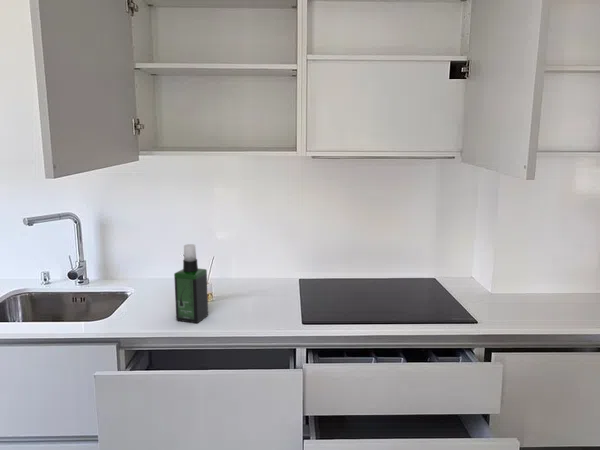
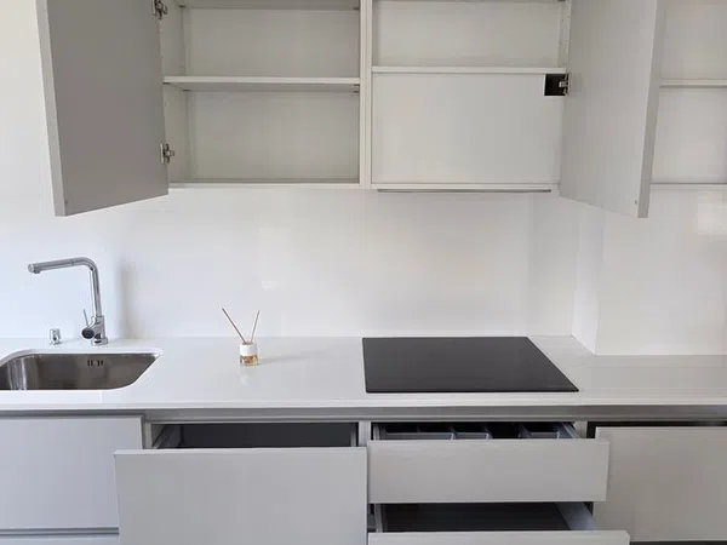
- spray bottle (191, 282)
